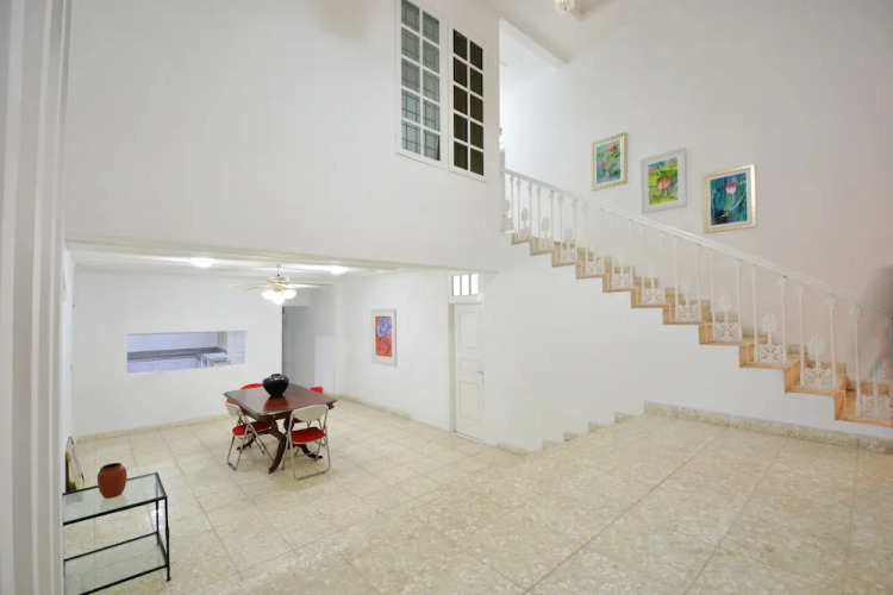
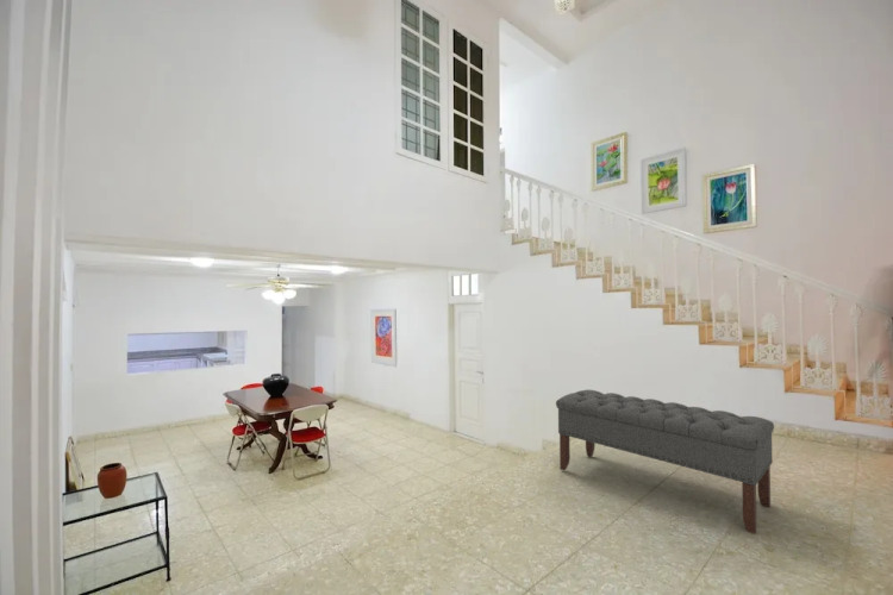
+ bench (654, 445)
